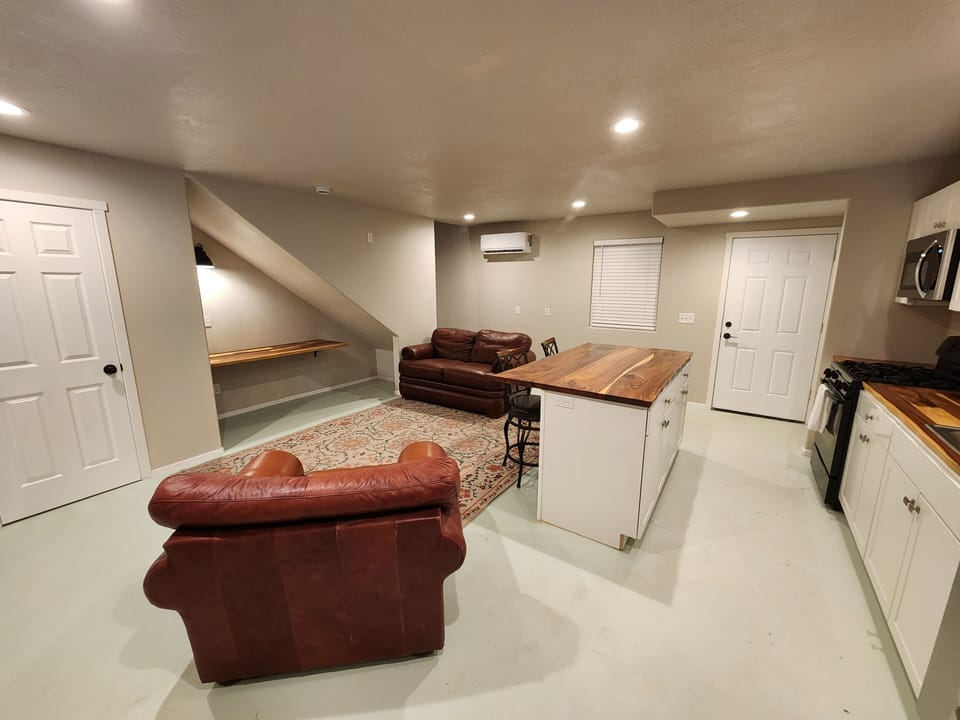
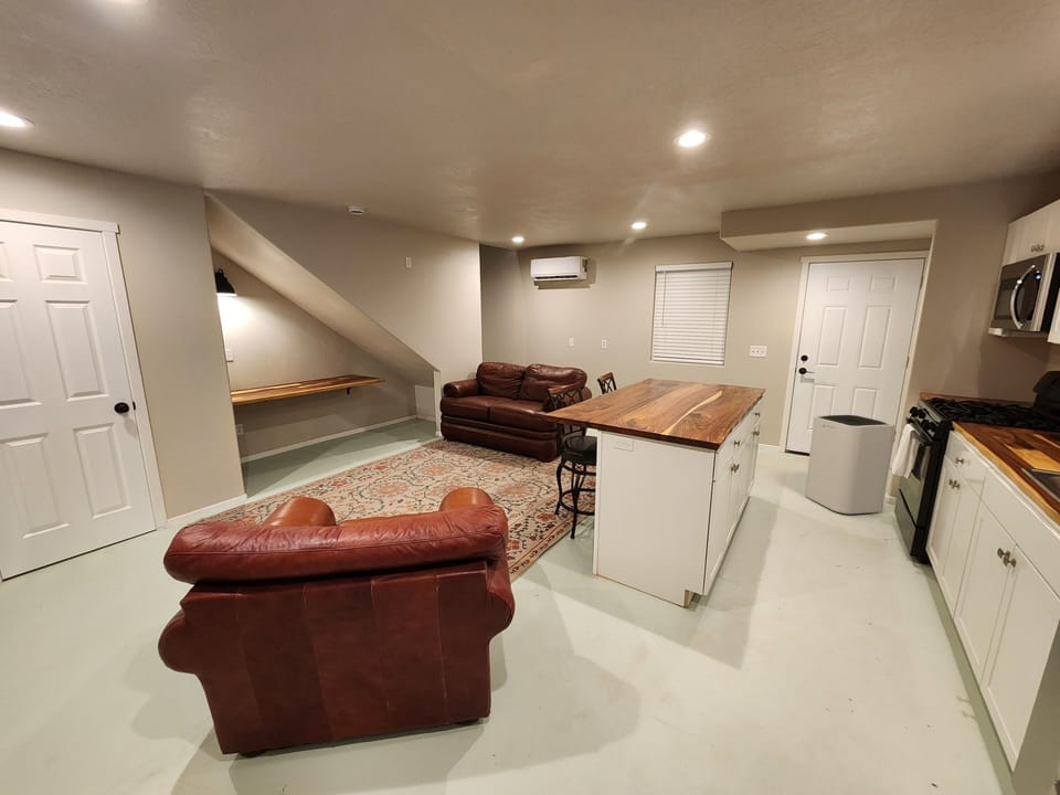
+ trash can (847, 462)
